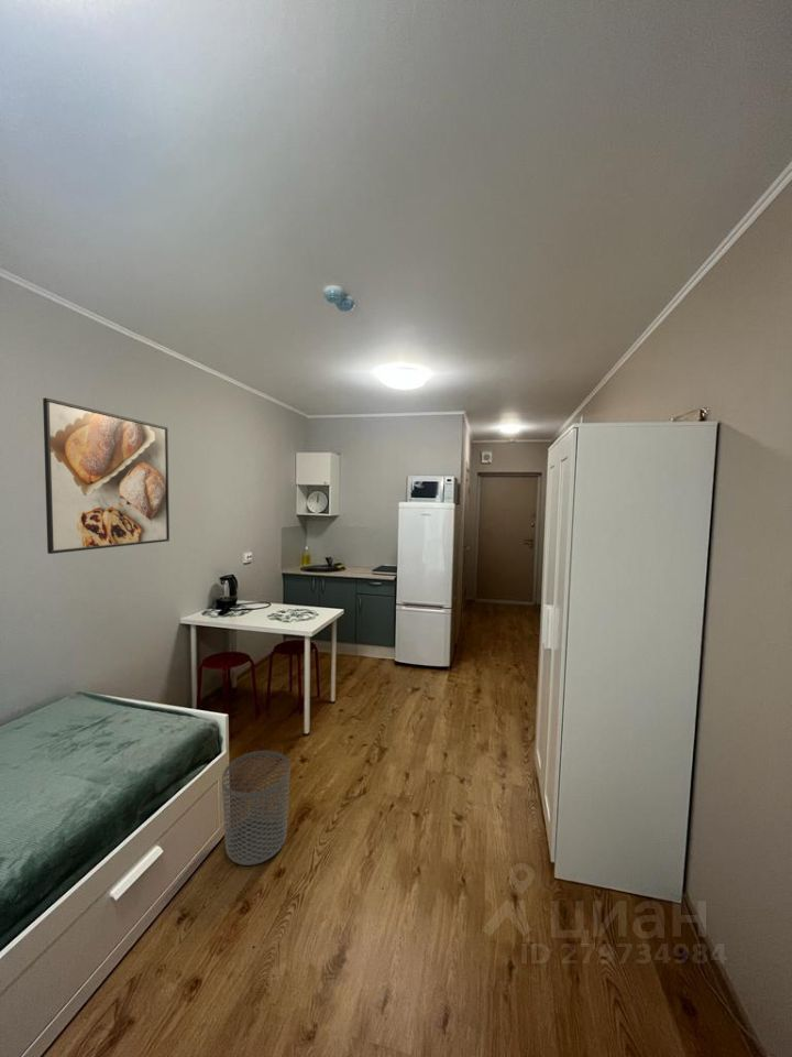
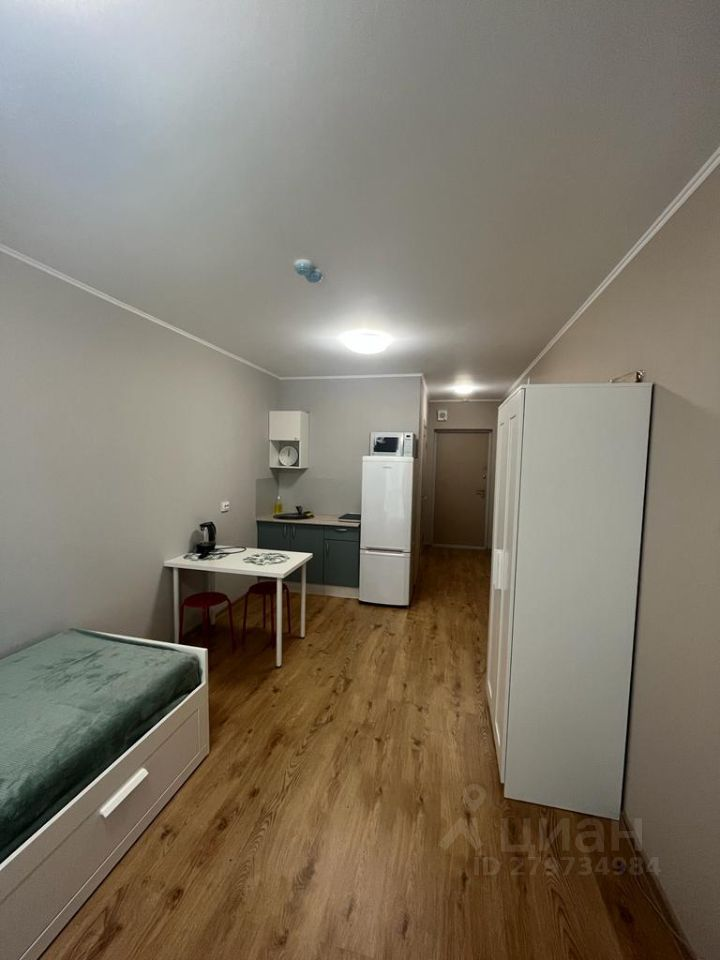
- waste bin (256, 805)
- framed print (116, 481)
